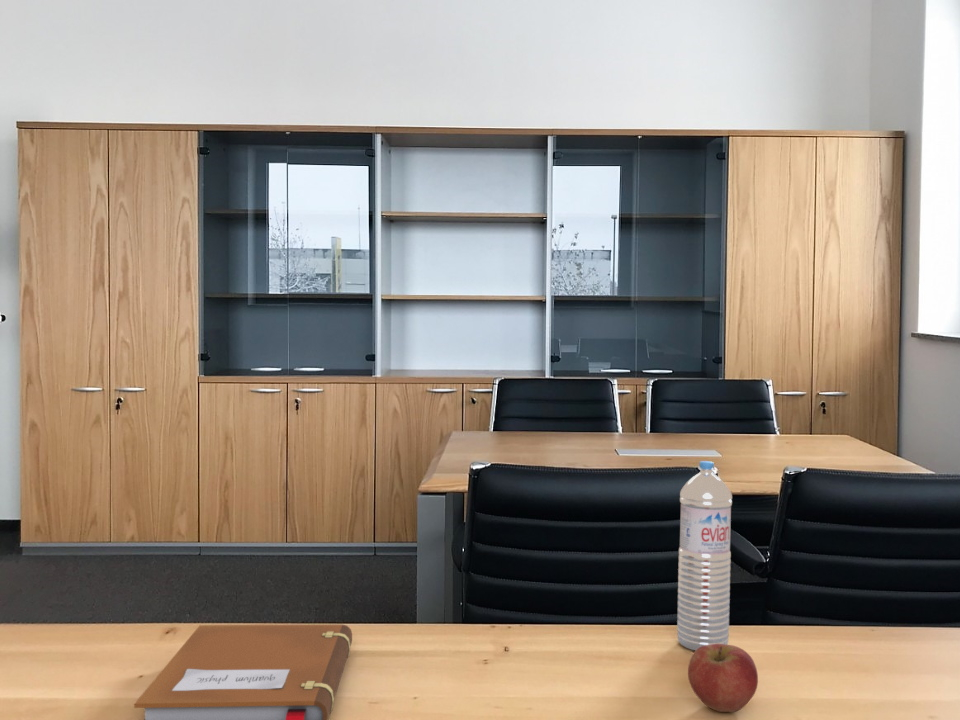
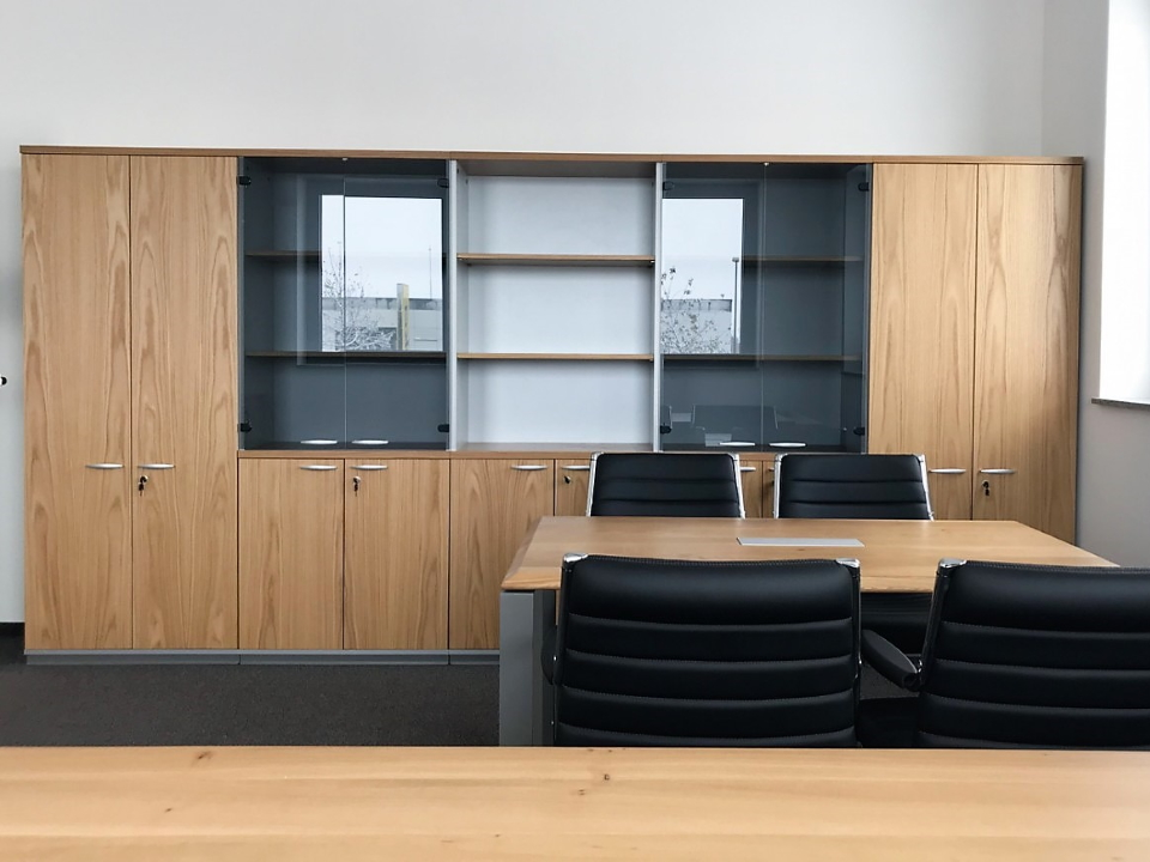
- water bottle (704, 553)
- apple (722, 674)
- notebook (255, 675)
